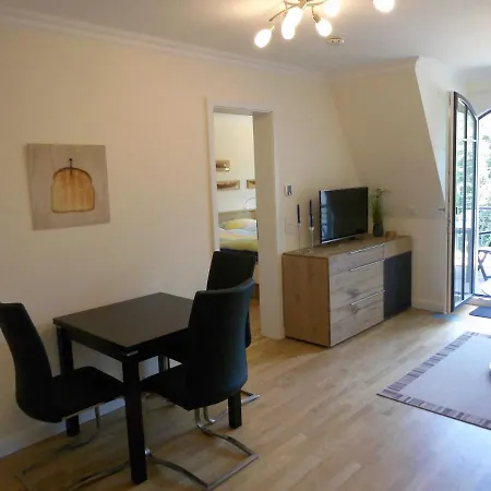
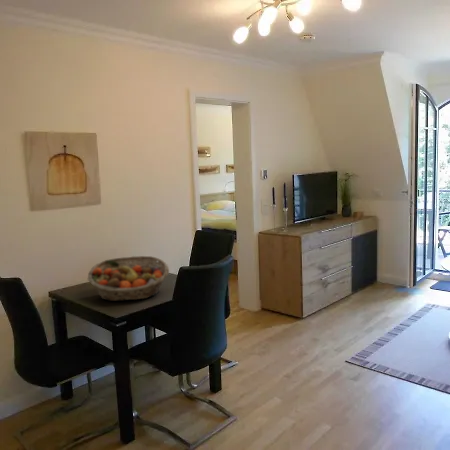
+ fruit basket (129, 277)
